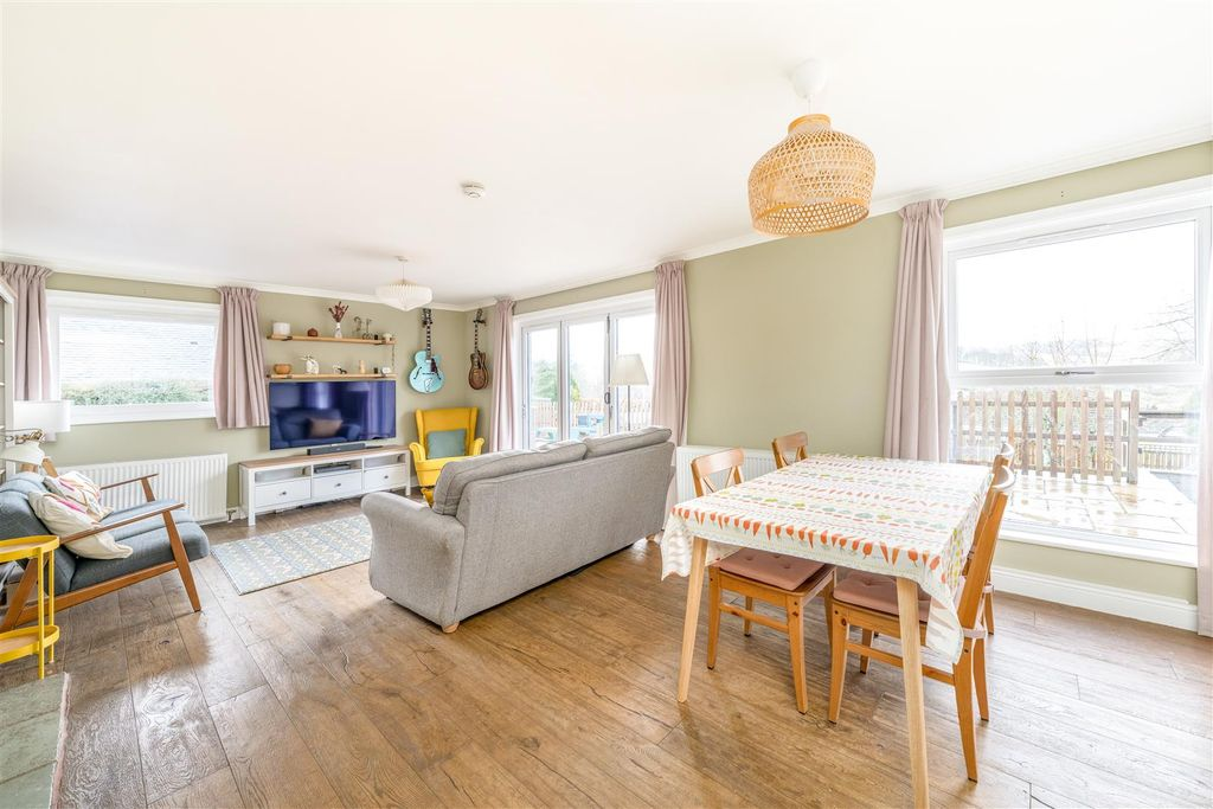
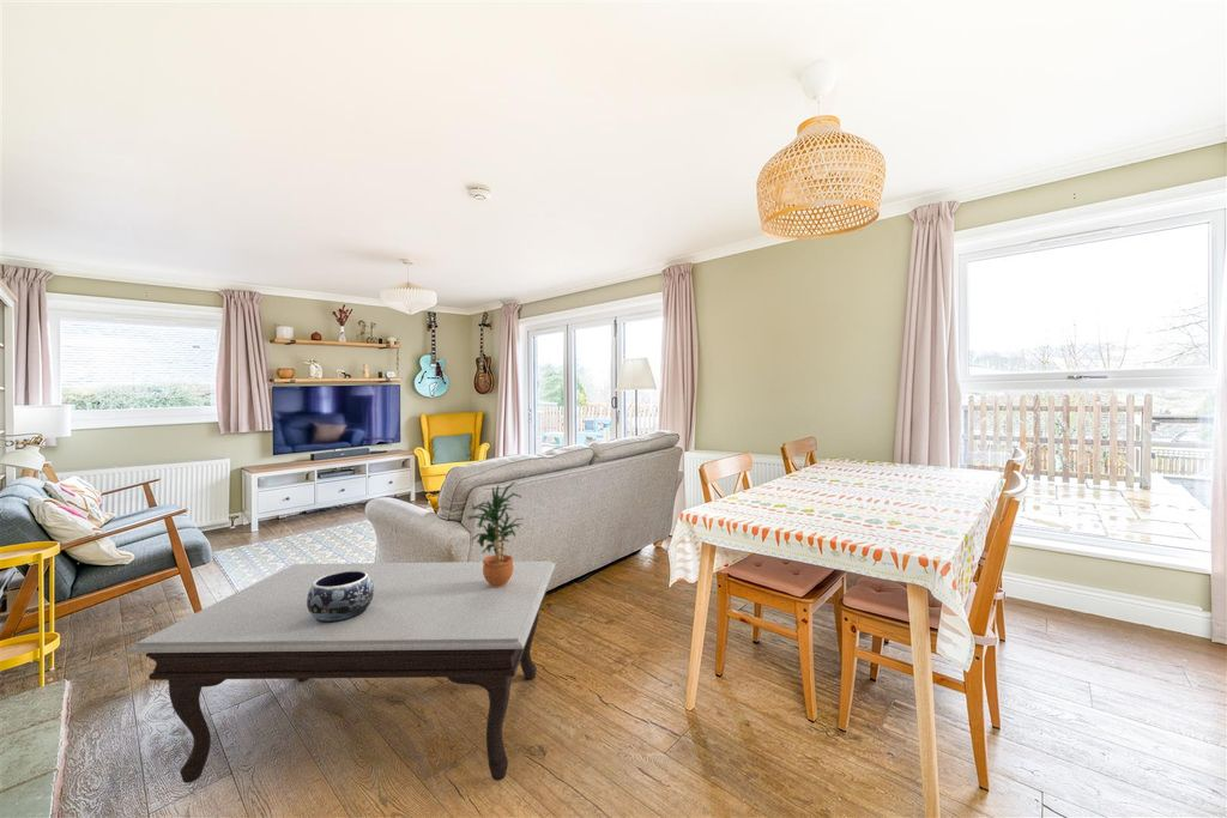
+ decorative bowl (340, 594)
+ potted plant (492, 533)
+ coffee table (385, 656)
